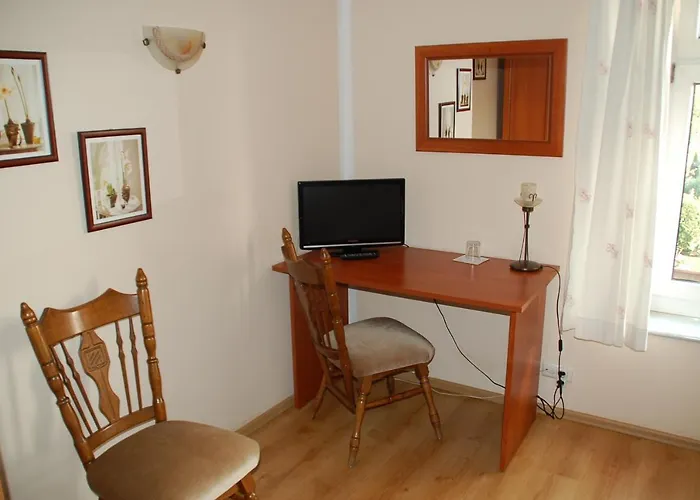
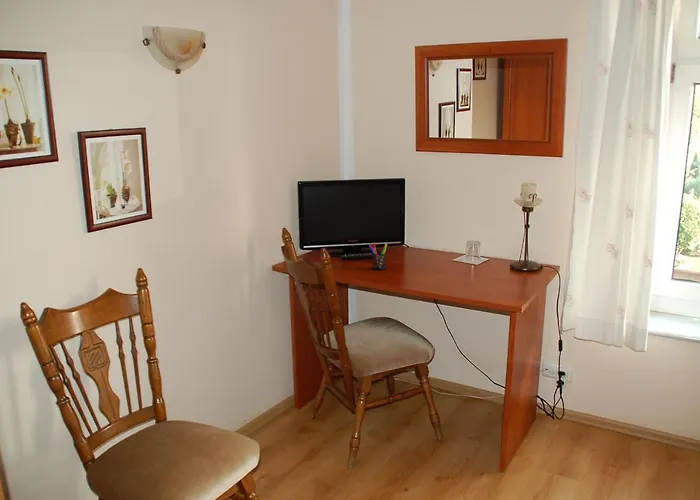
+ pen holder (379, 255)
